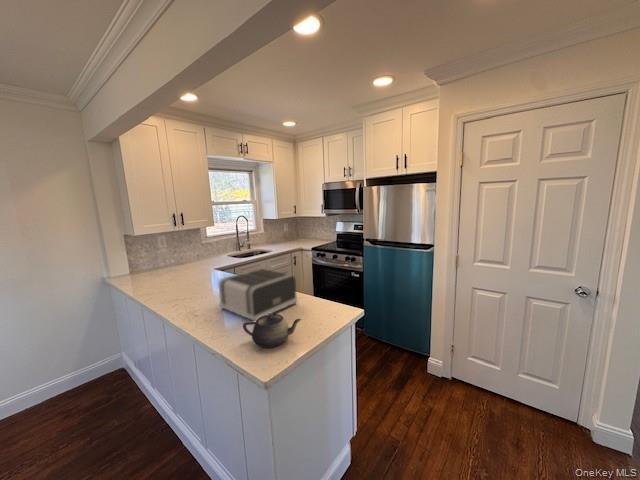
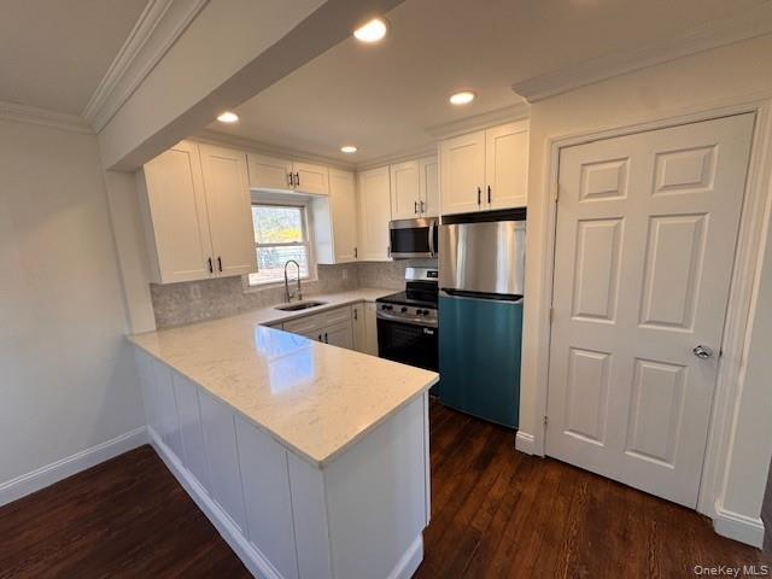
- teapot (272, 327)
- toaster (256, 290)
